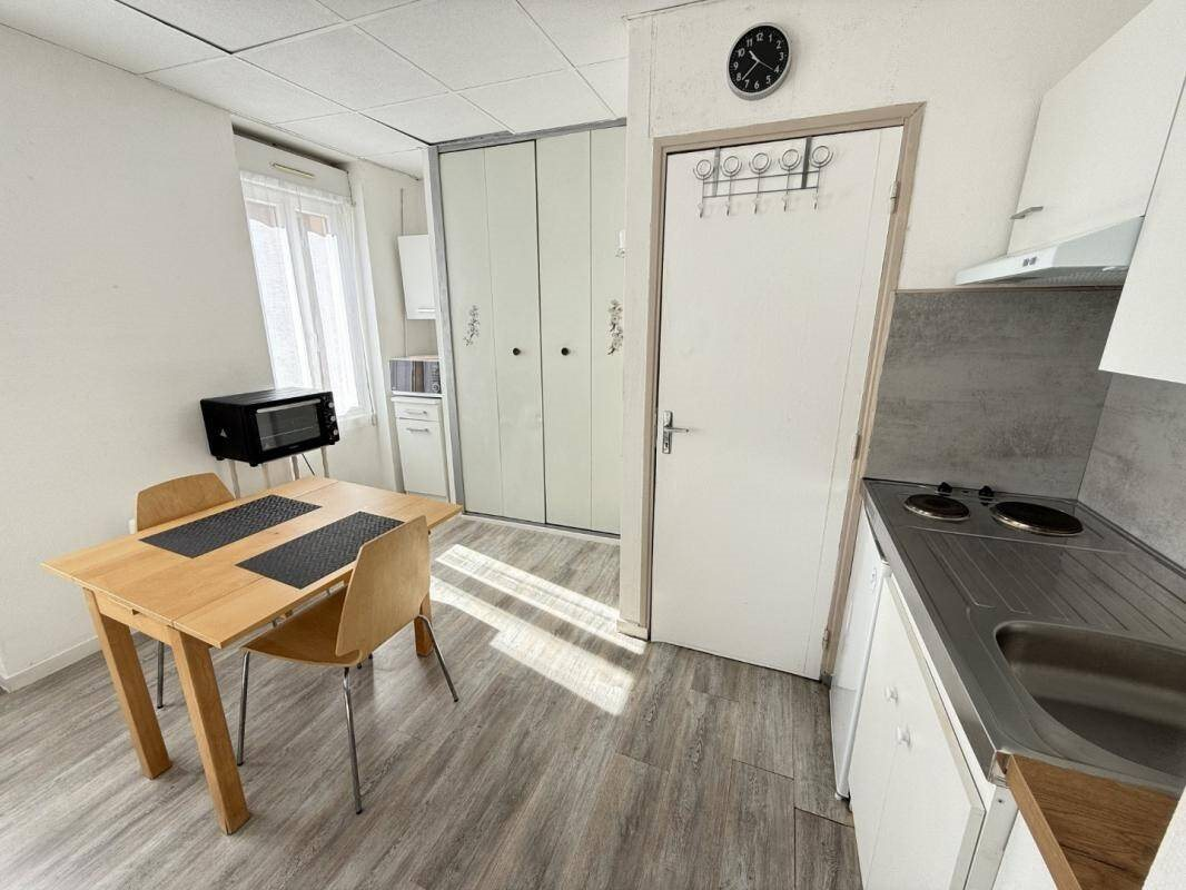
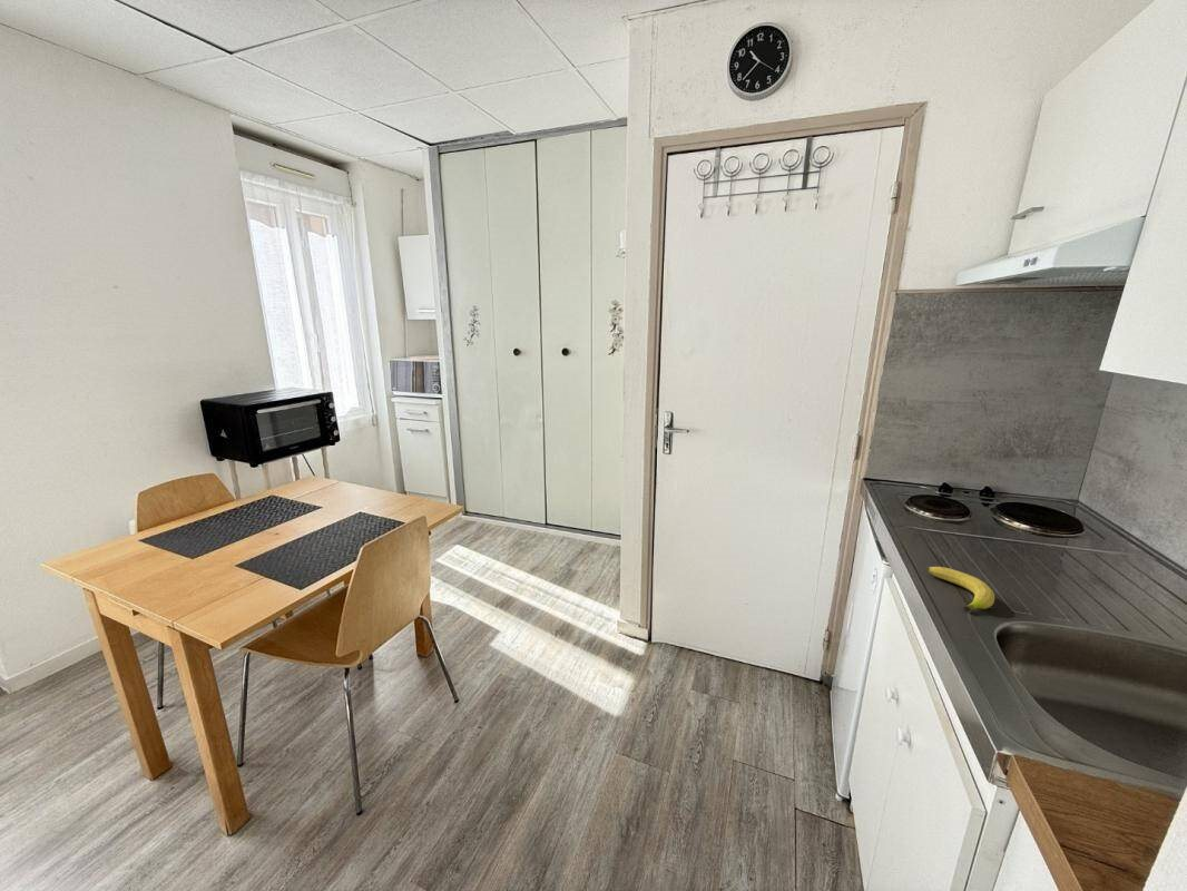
+ fruit (960, 585)
